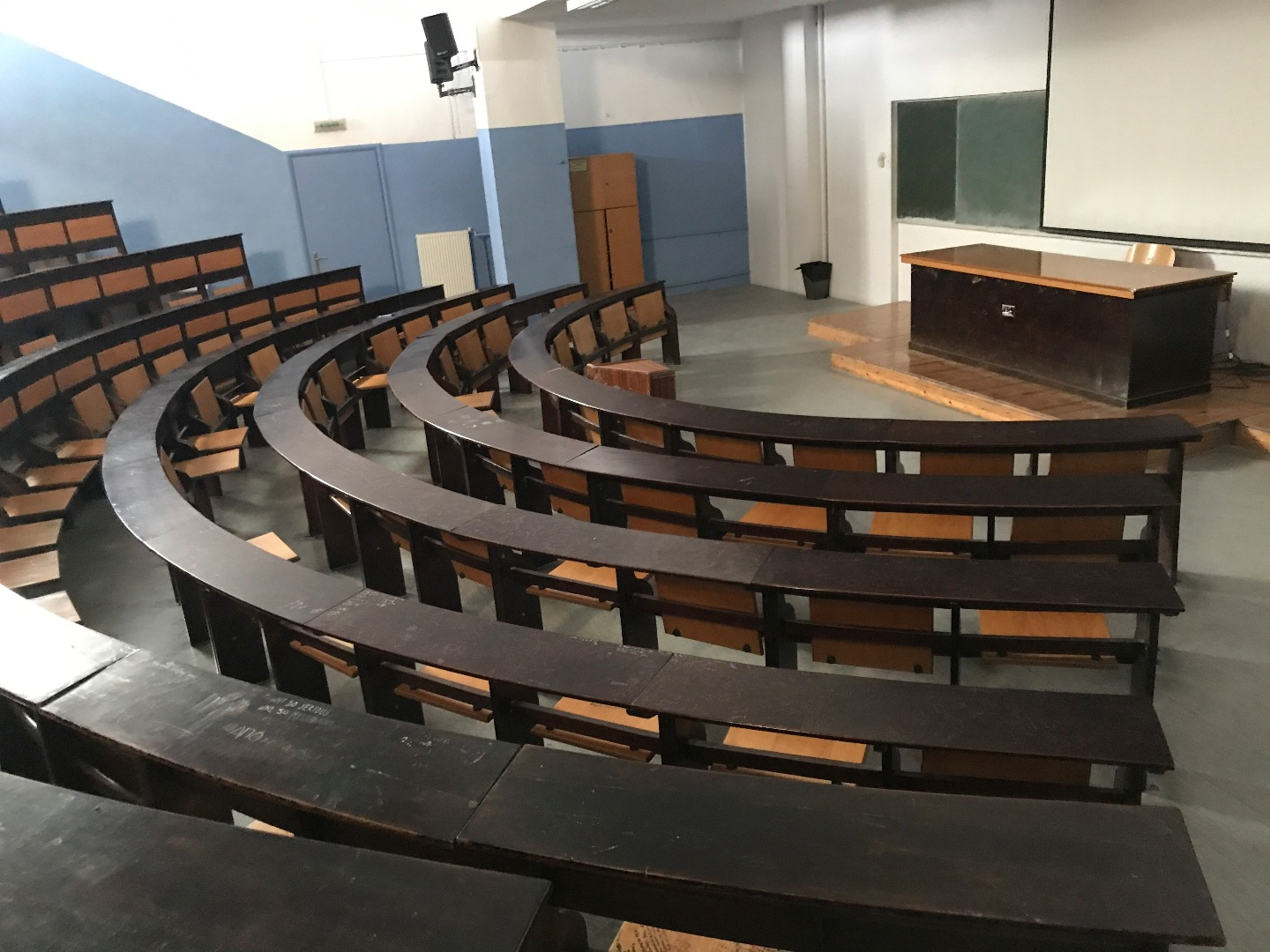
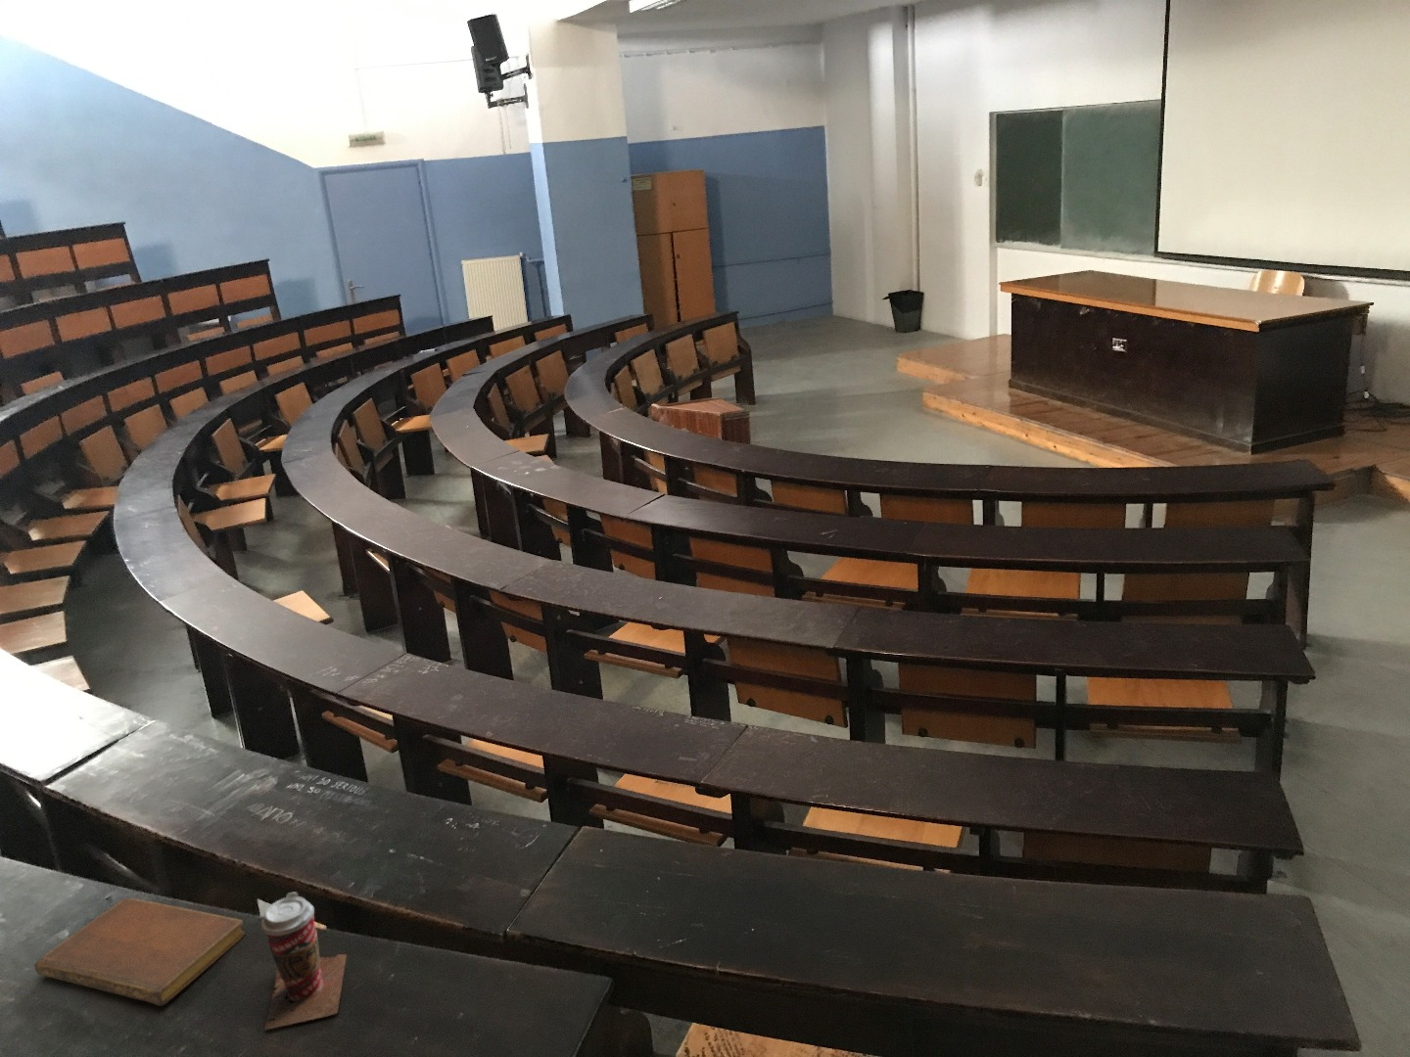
+ notebook (142, 947)
+ coffee cup (298, 947)
